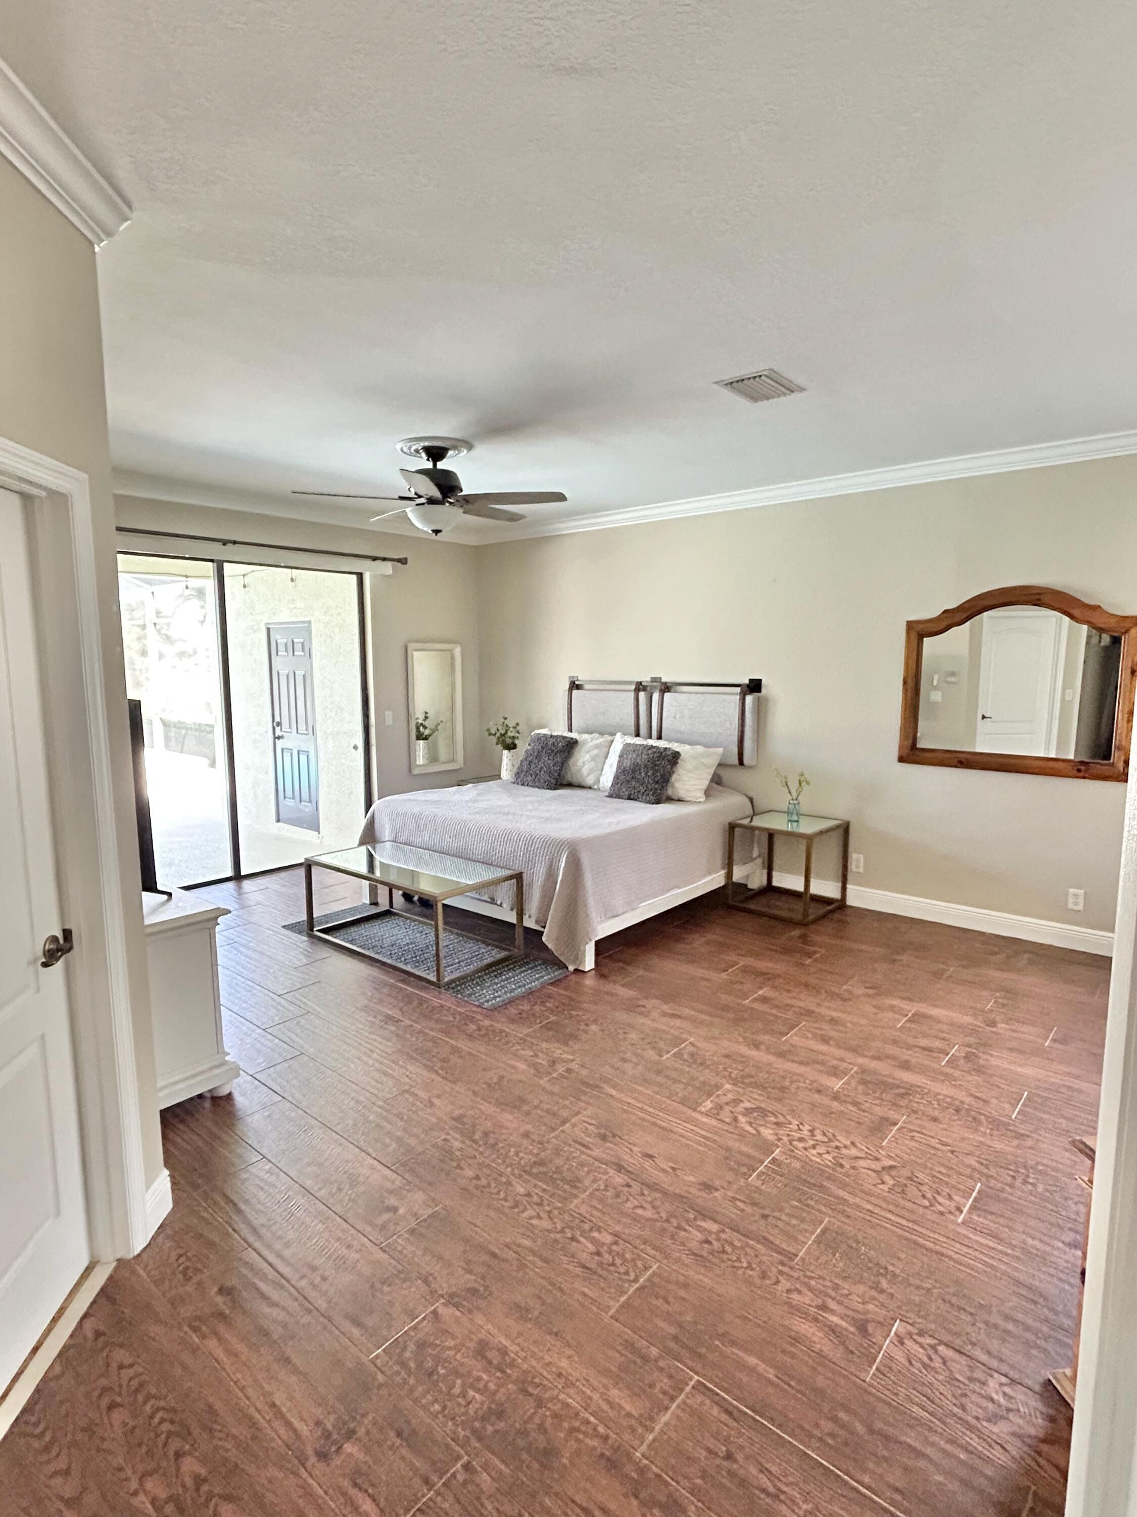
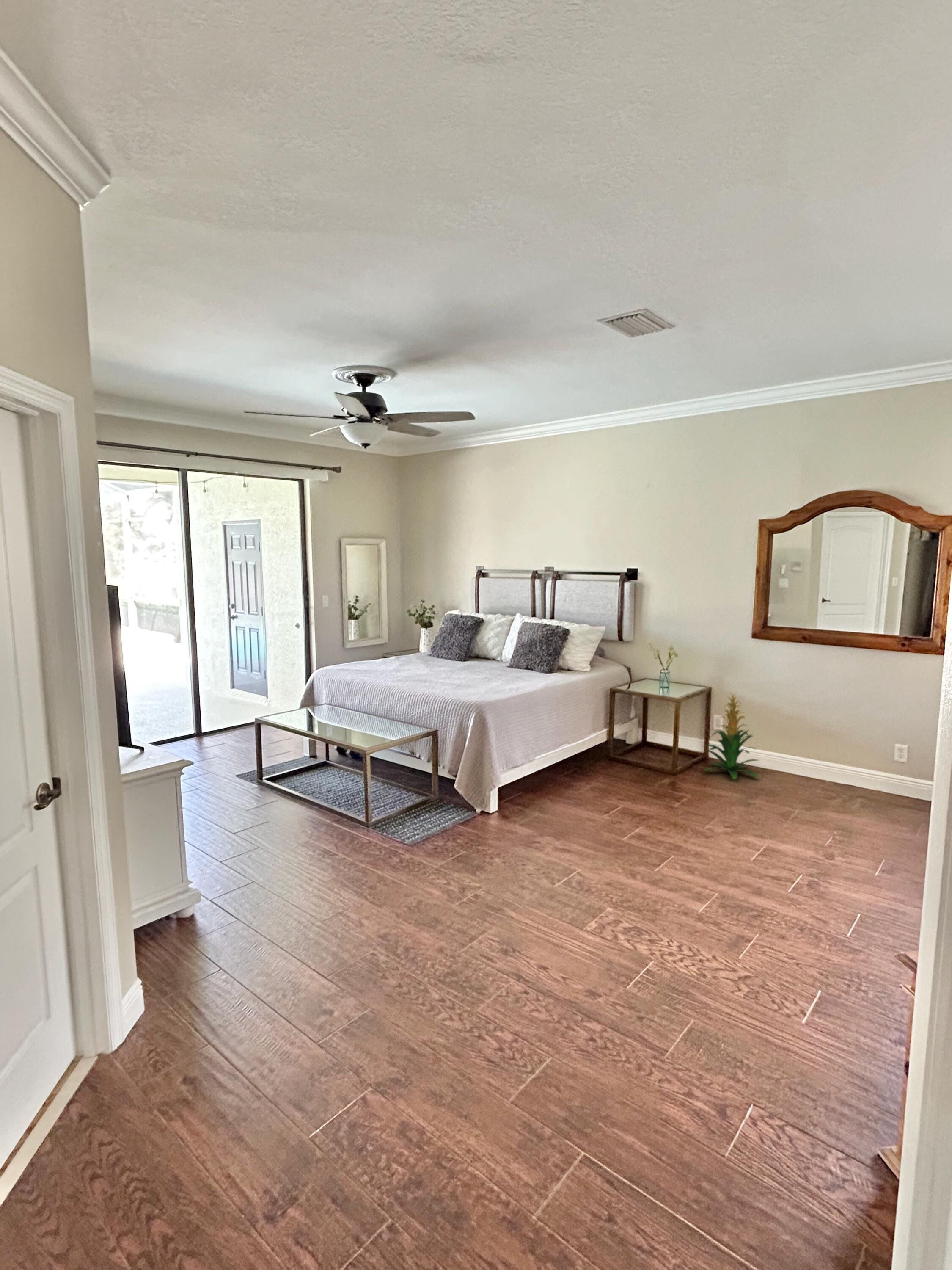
+ indoor plant (732, 732)
